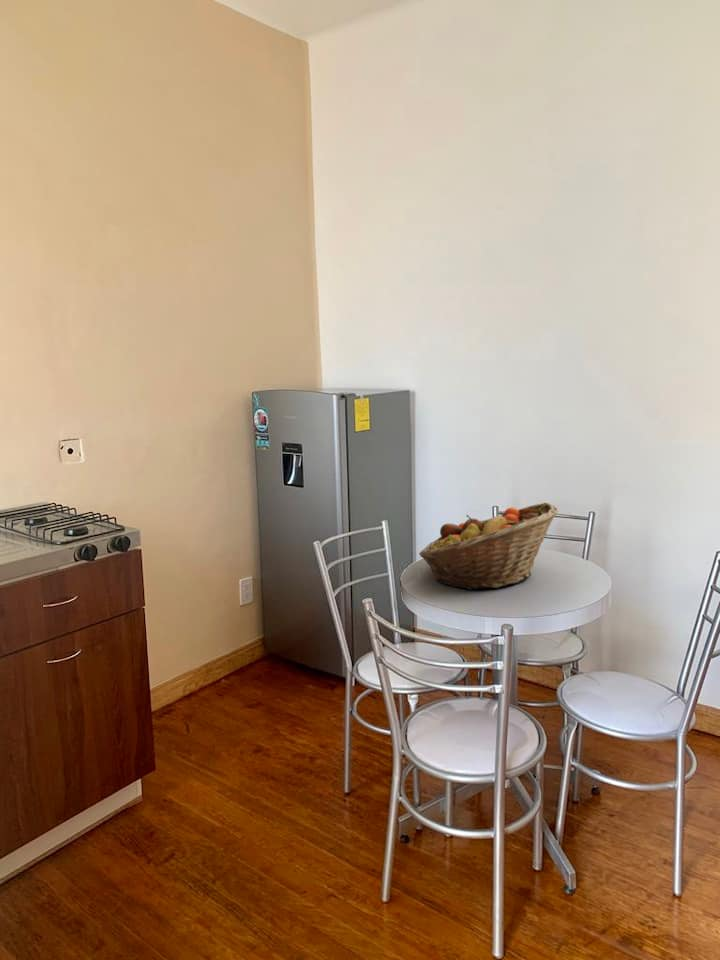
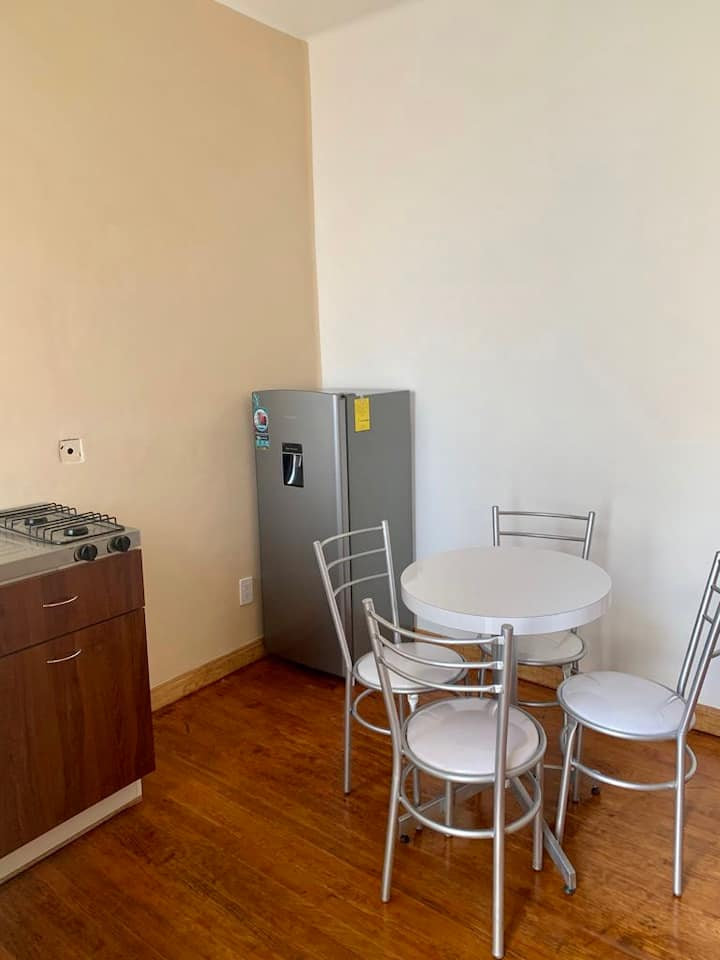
- fruit basket (489, 541)
